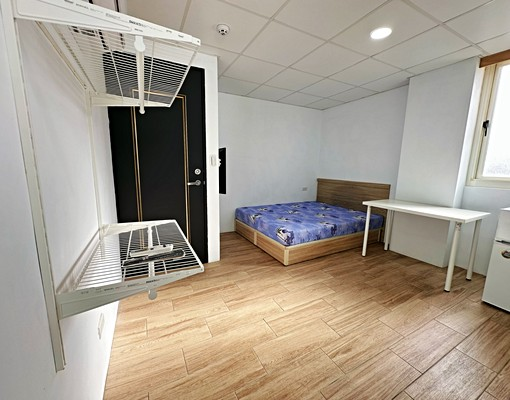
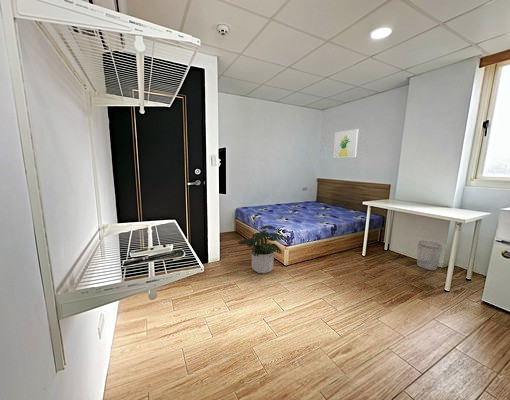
+ wastebasket (428, 255)
+ wall art (345, 144)
+ potted plant (262, 250)
